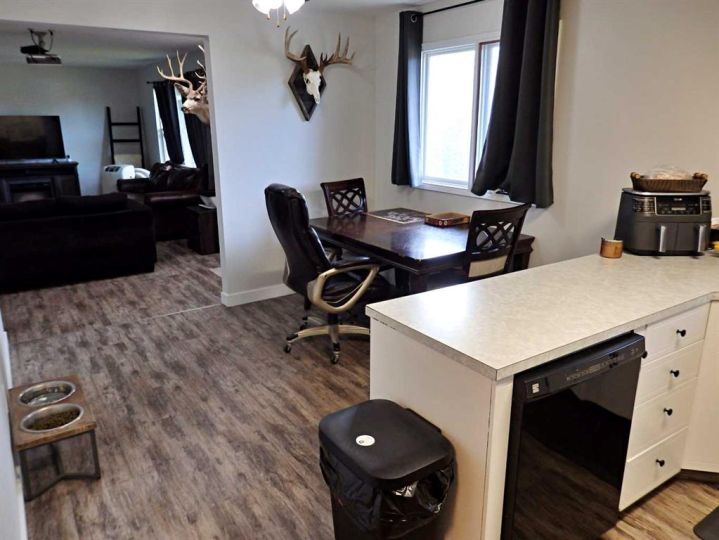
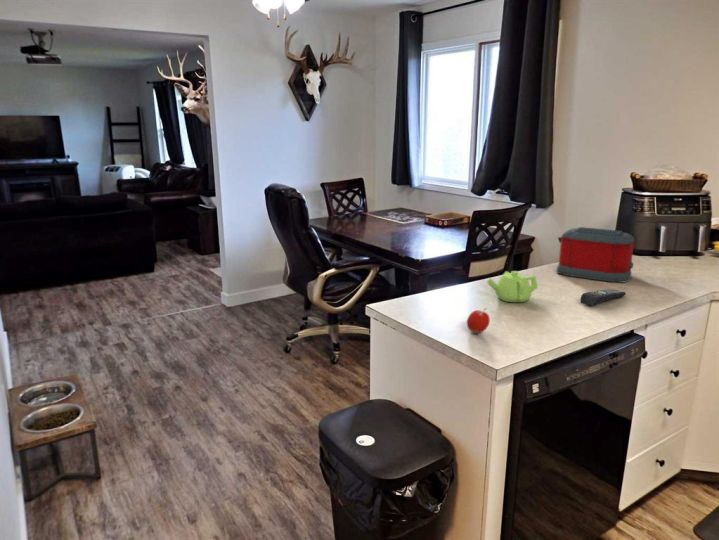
+ fruit (478, 320)
+ teapot (511, 284)
+ remote control (603, 295)
+ toaster (594, 252)
